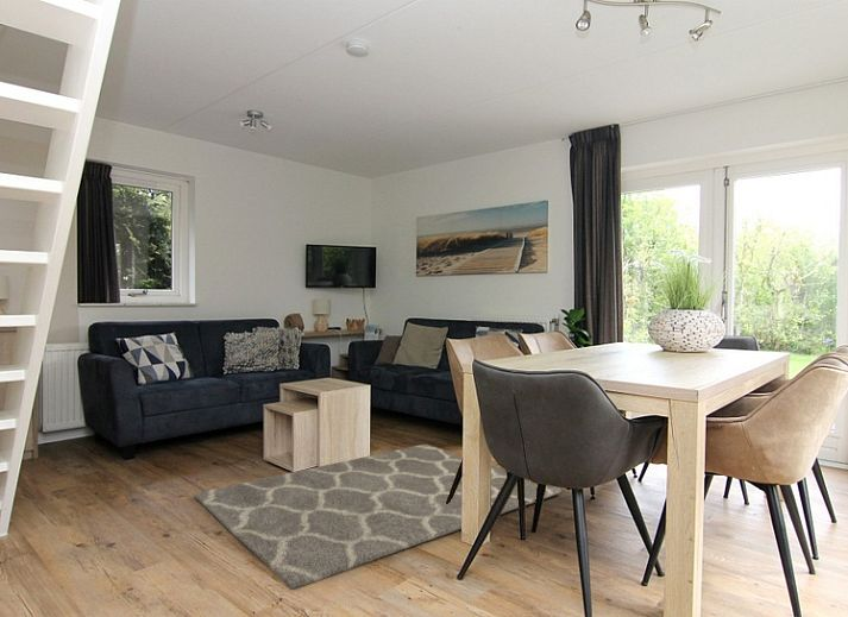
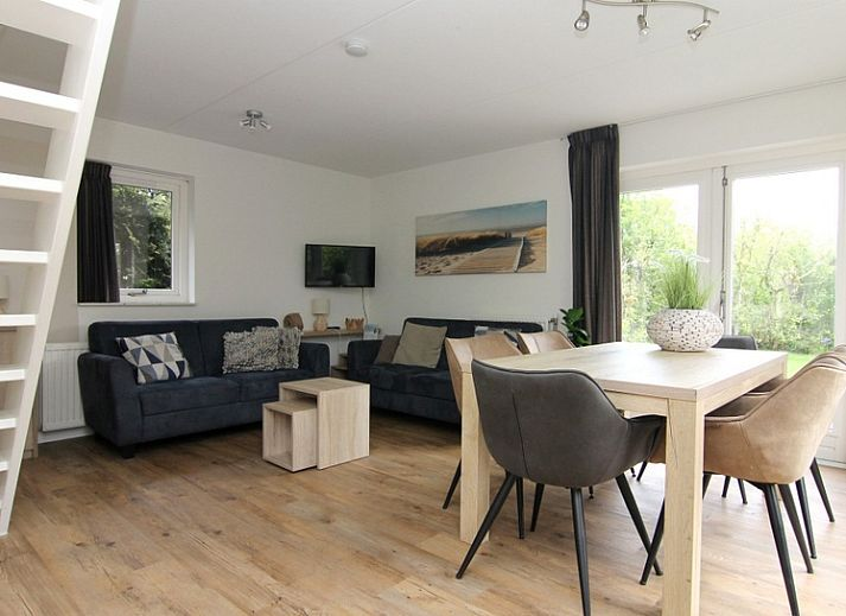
- rug (379, 492)
